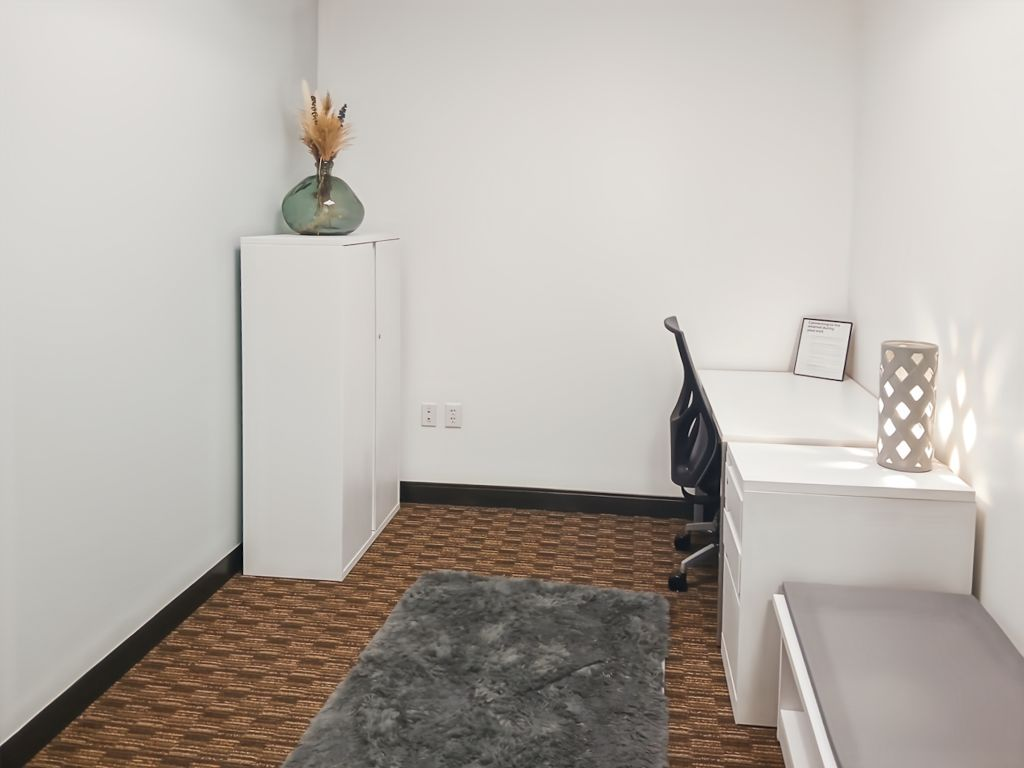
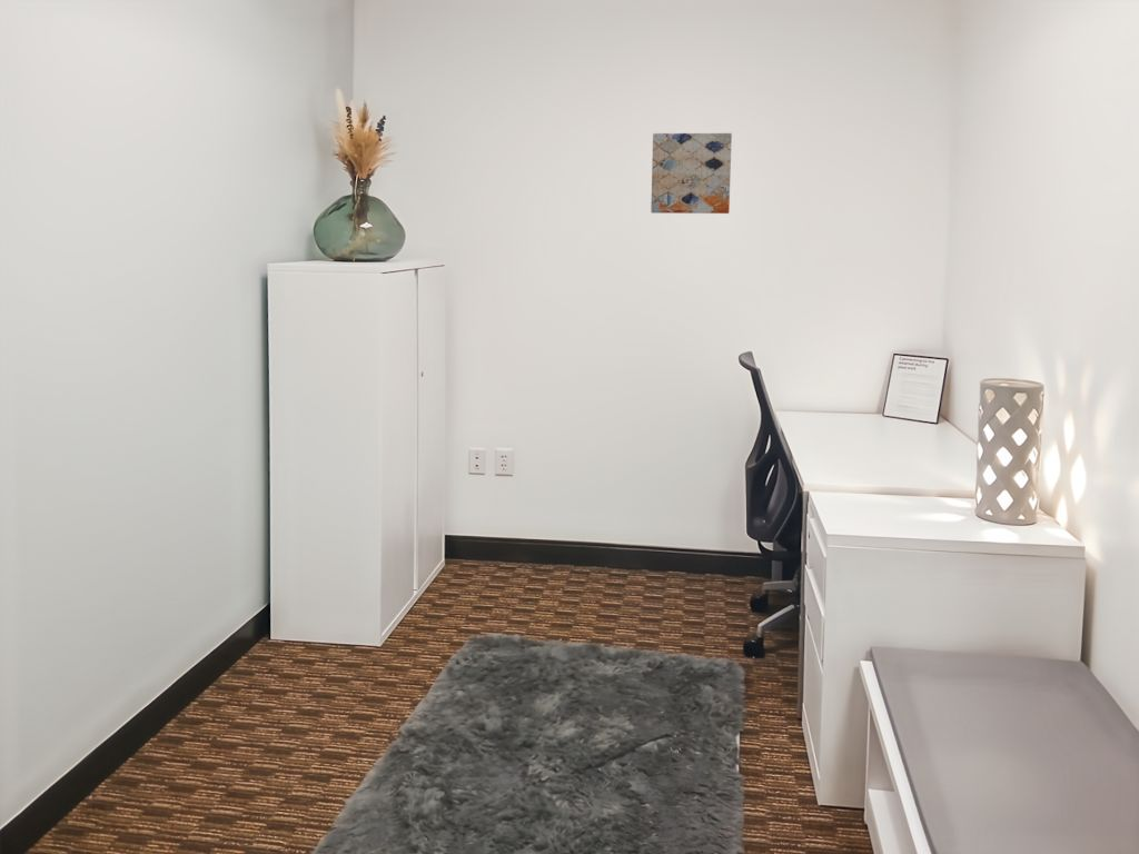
+ wall art (691, 173)
